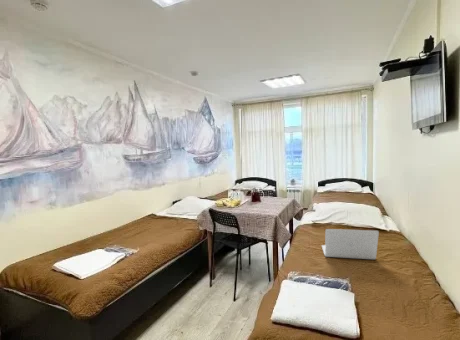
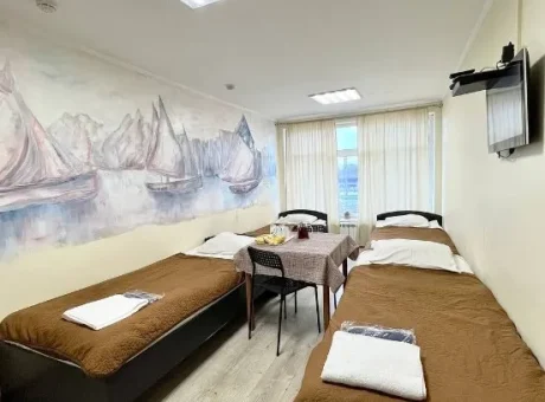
- laptop (347, 239)
